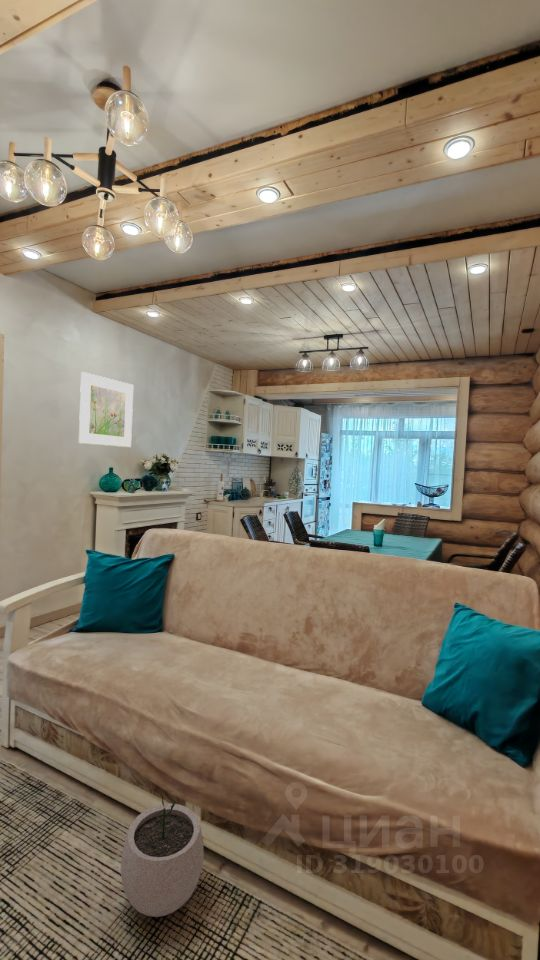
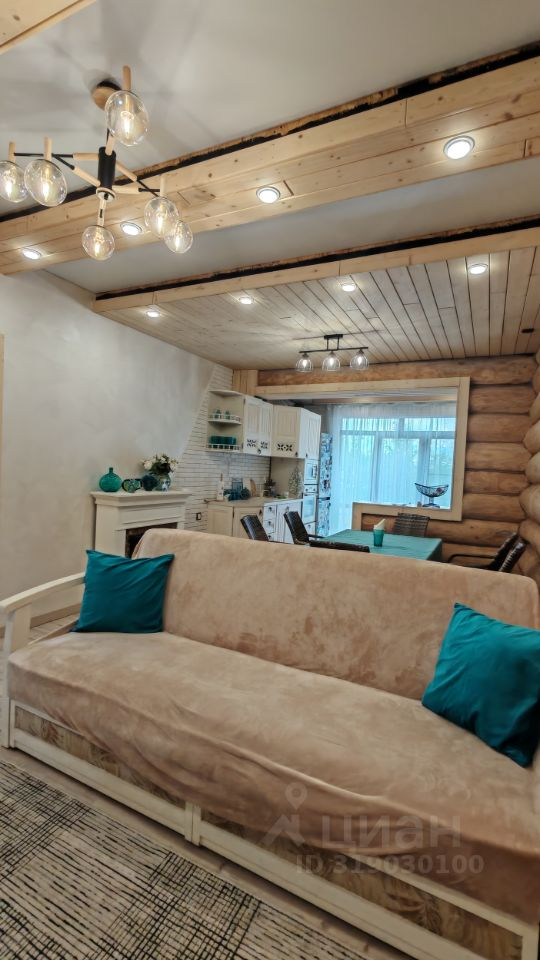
- plant pot (163, 848)
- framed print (107, 412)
